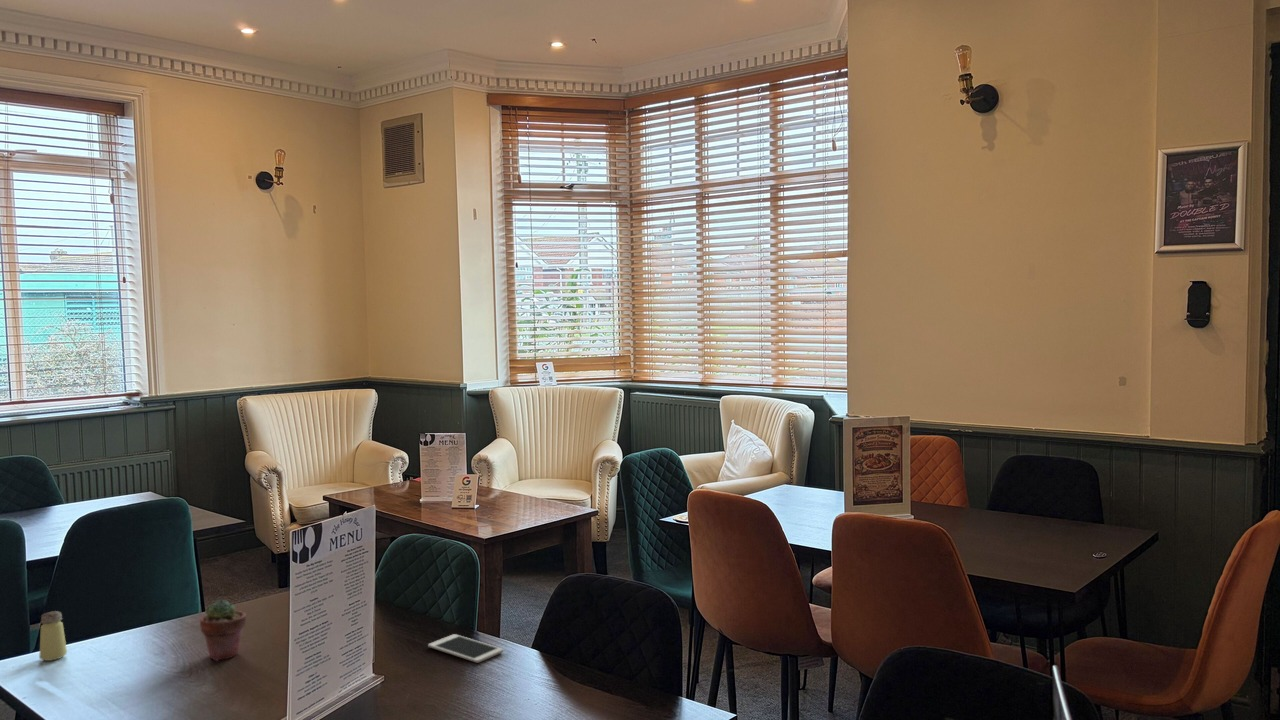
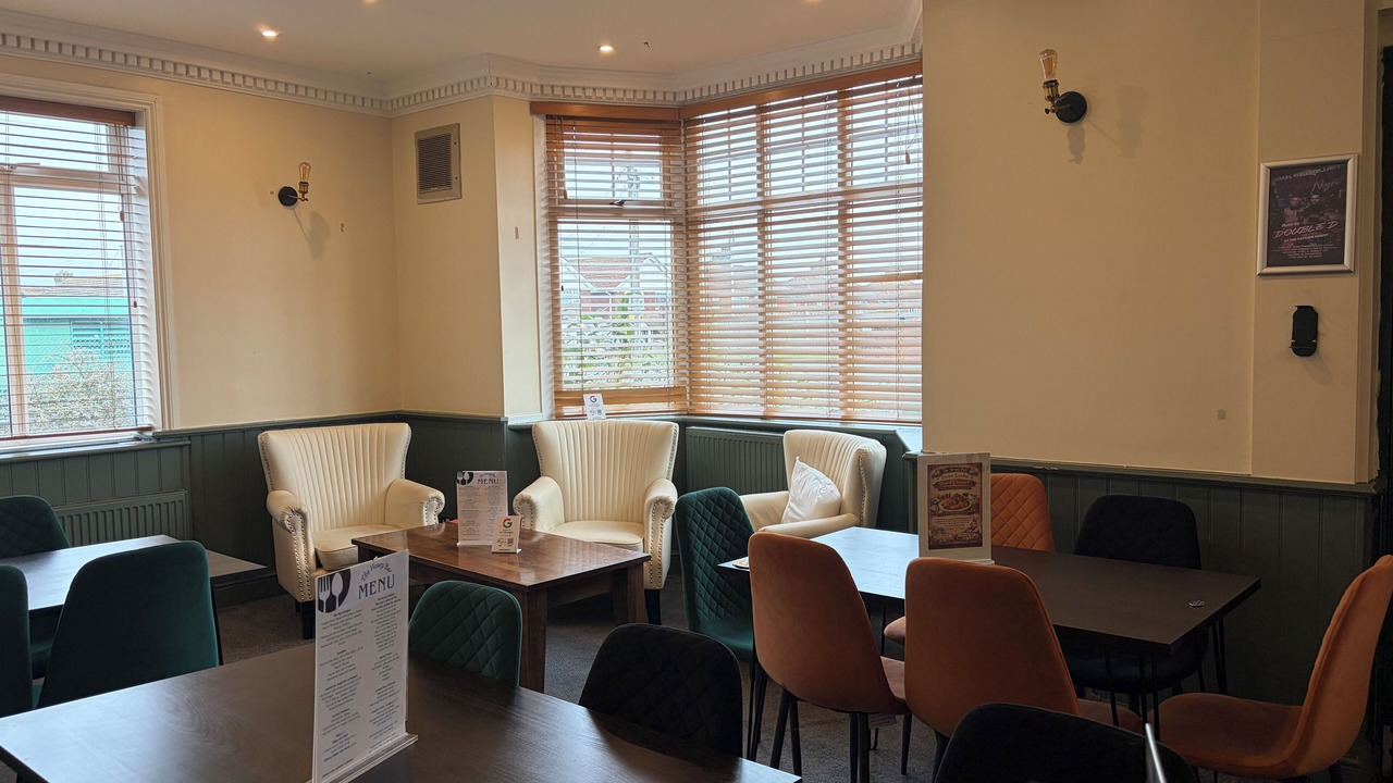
- potted succulent (223, 627)
- saltshaker (52, 634)
- cell phone (465, 648)
